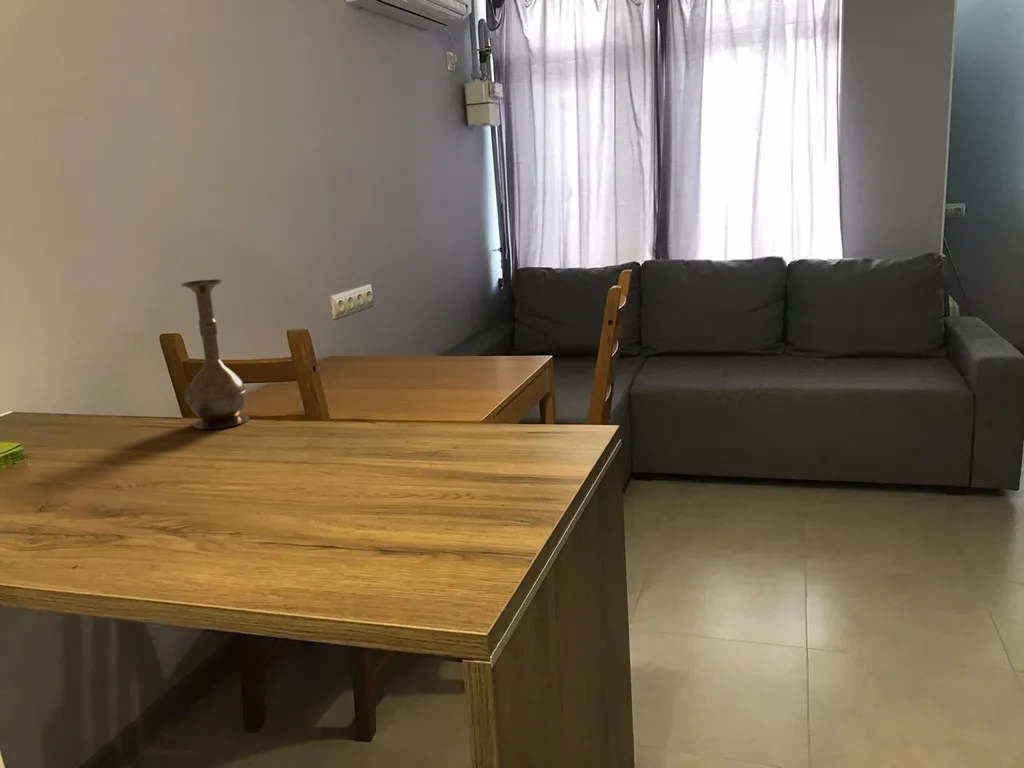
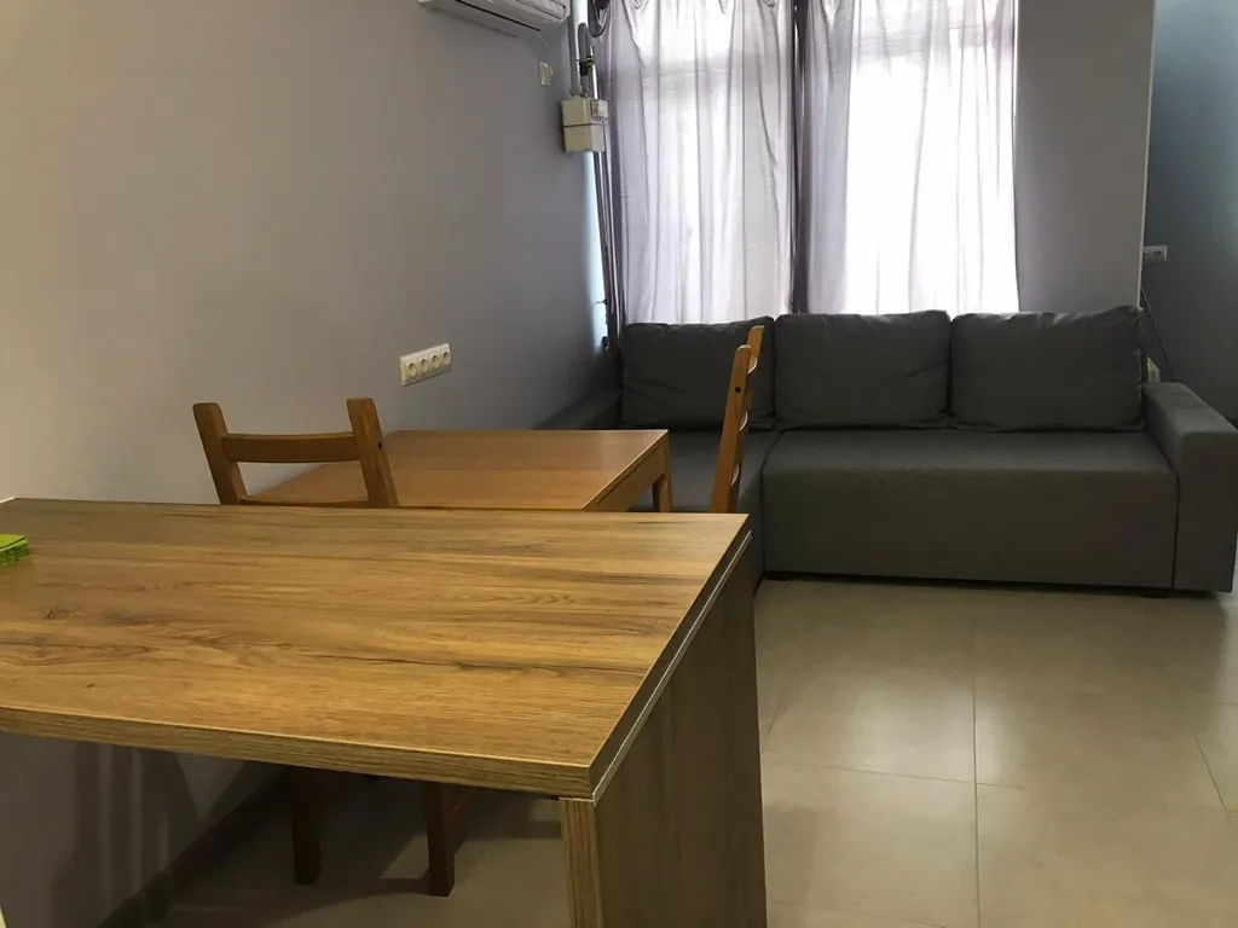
- vase (211, 352)
